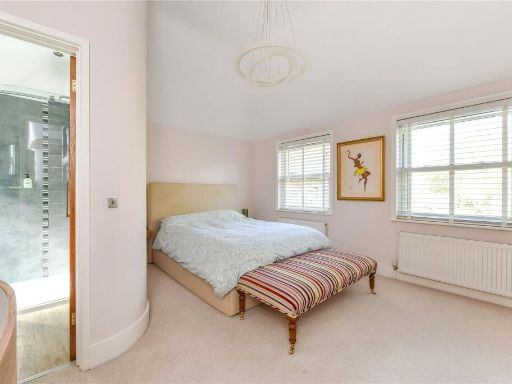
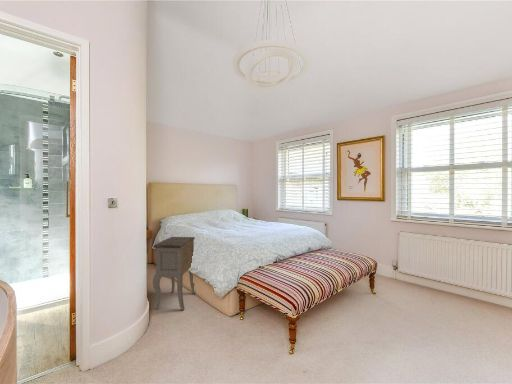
+ nightstand (175, 270)
